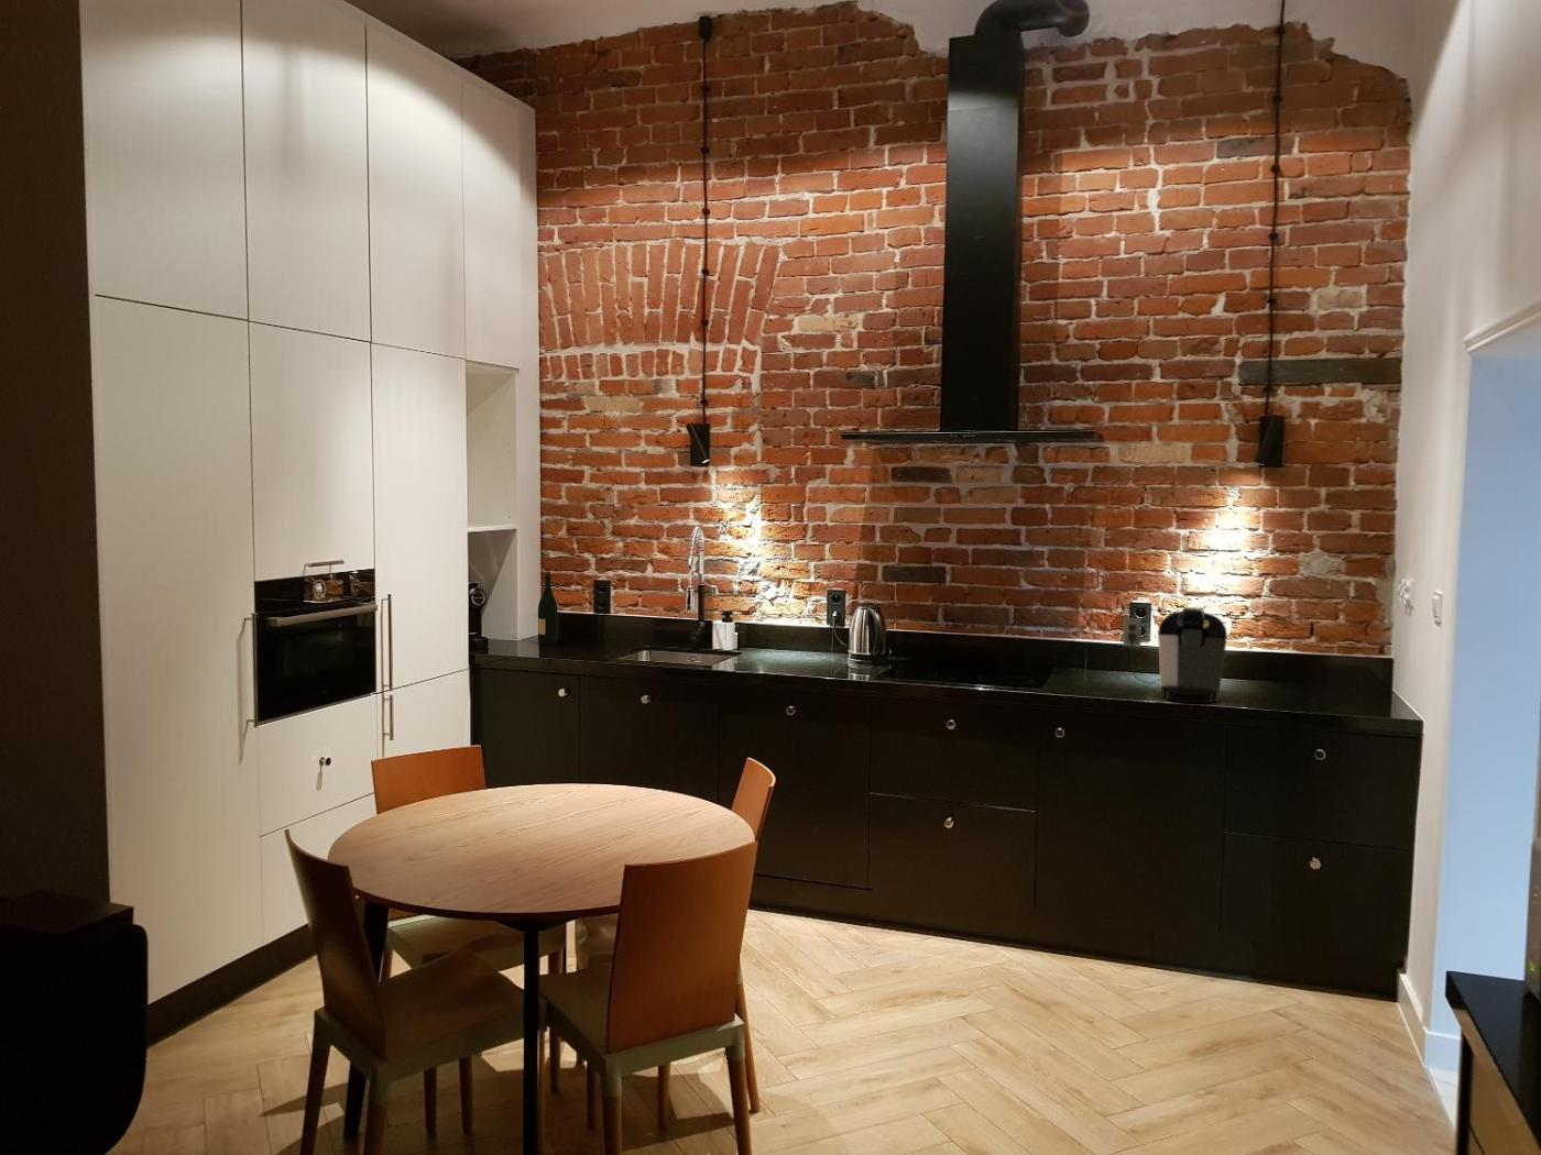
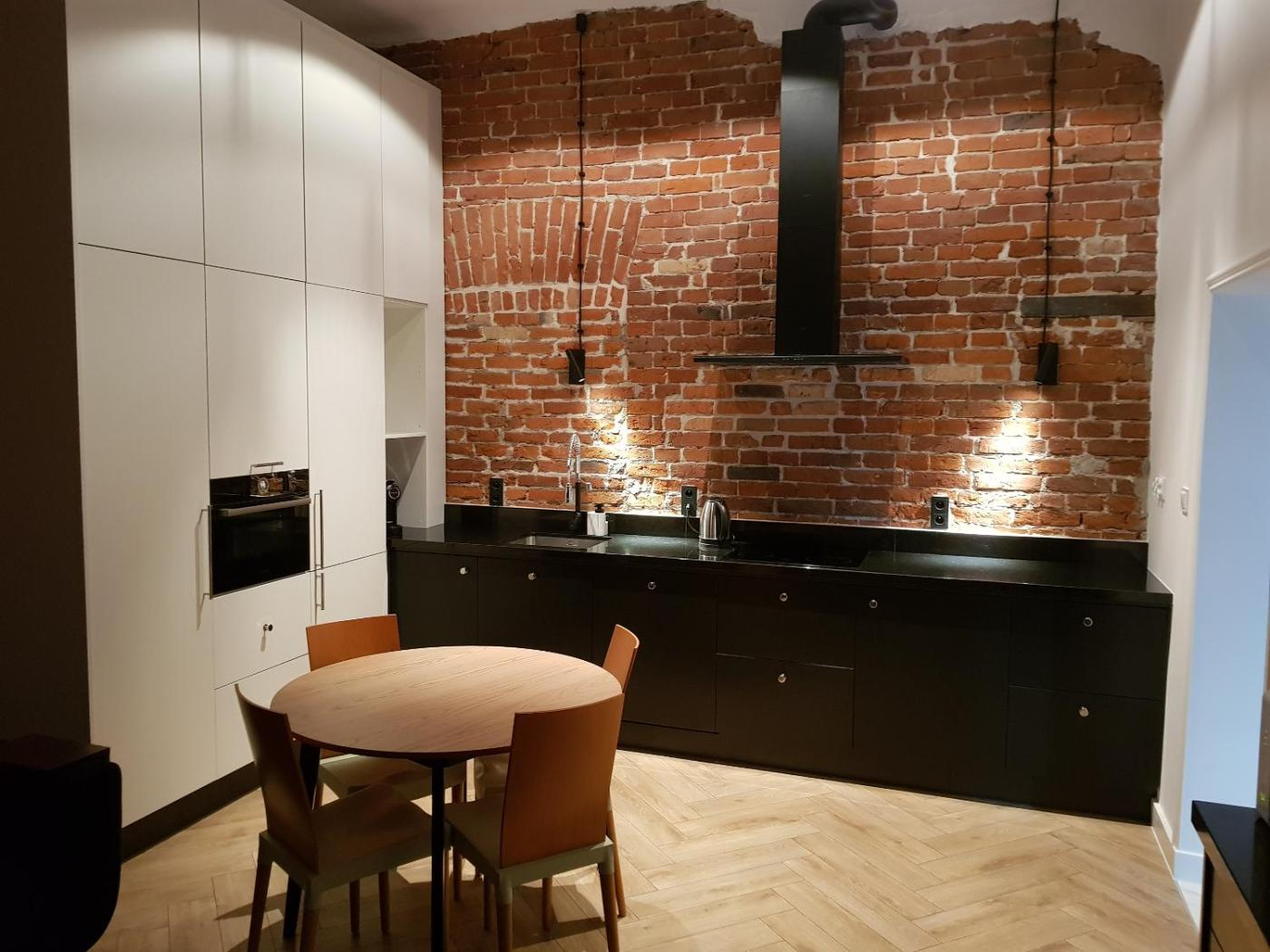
- wine bottle (547, 607)
- coffee maker (1172, 652)
